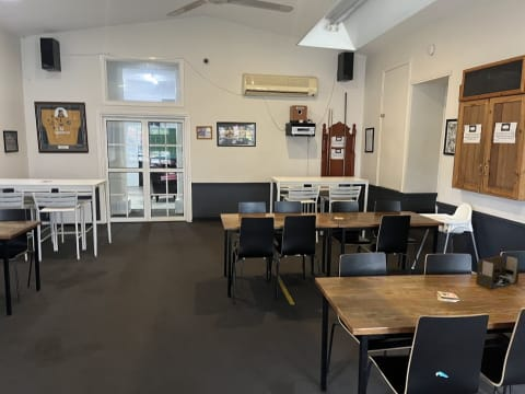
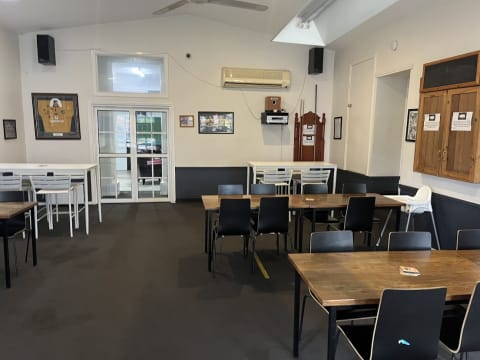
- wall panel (498, 270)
